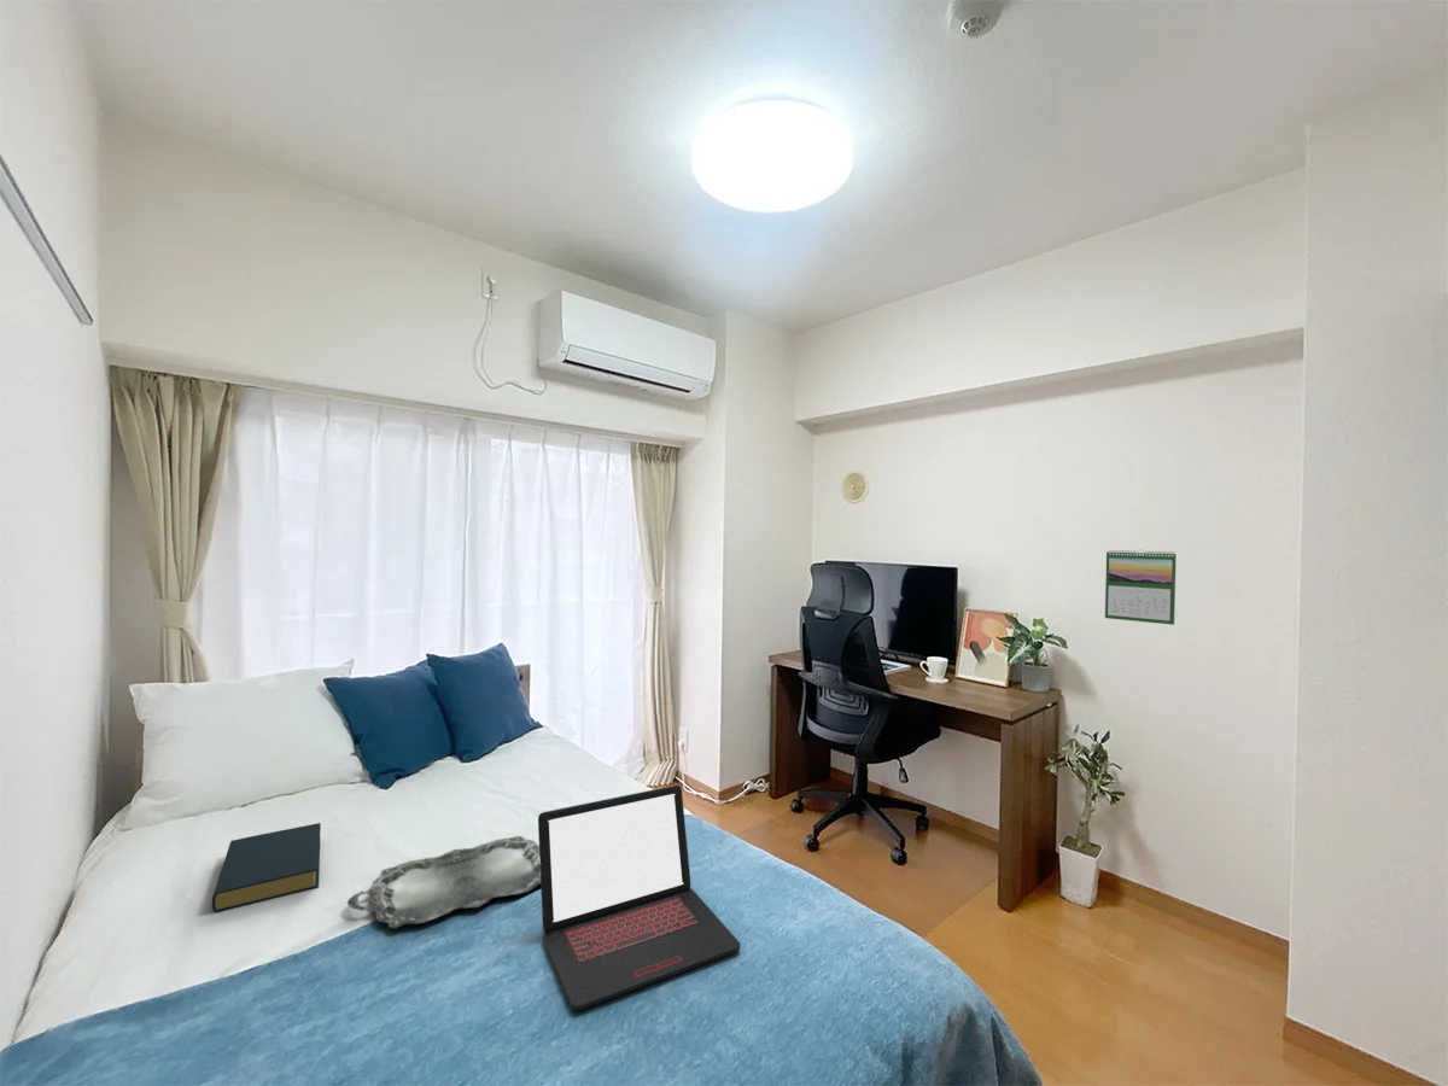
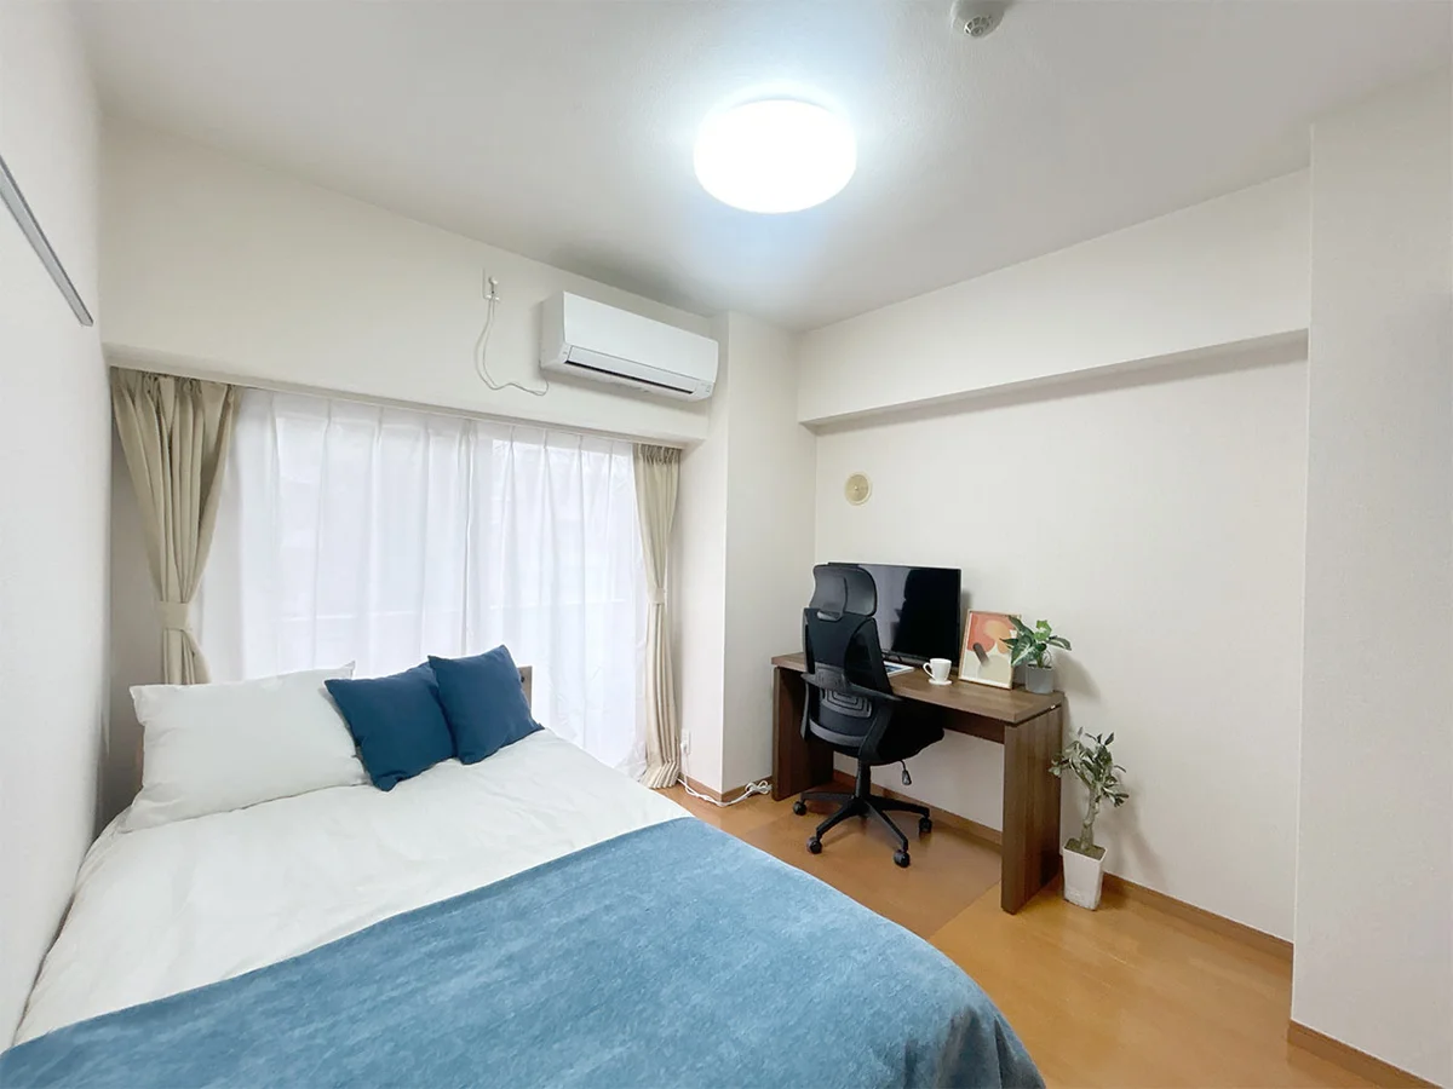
- laptop (636, 880)
- hardback book (272, 863)
- serving tray (465, 876)
- calendar (1139, 585)
